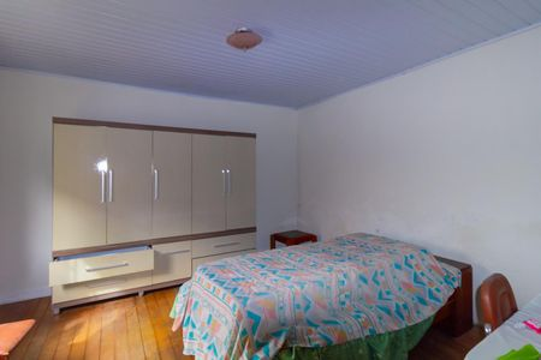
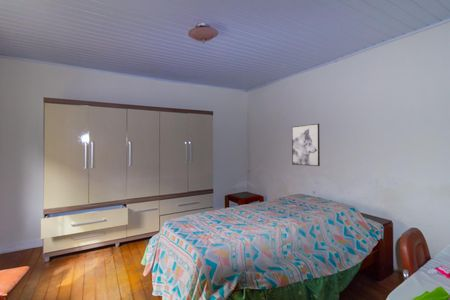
+ wall art (305, 145)
